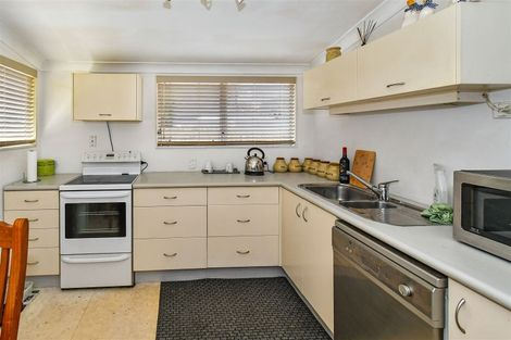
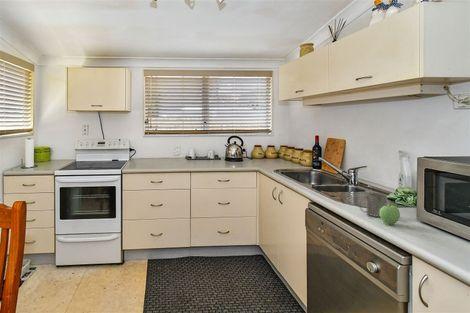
+ mug (372, 204)
+ apple (389, 214)
